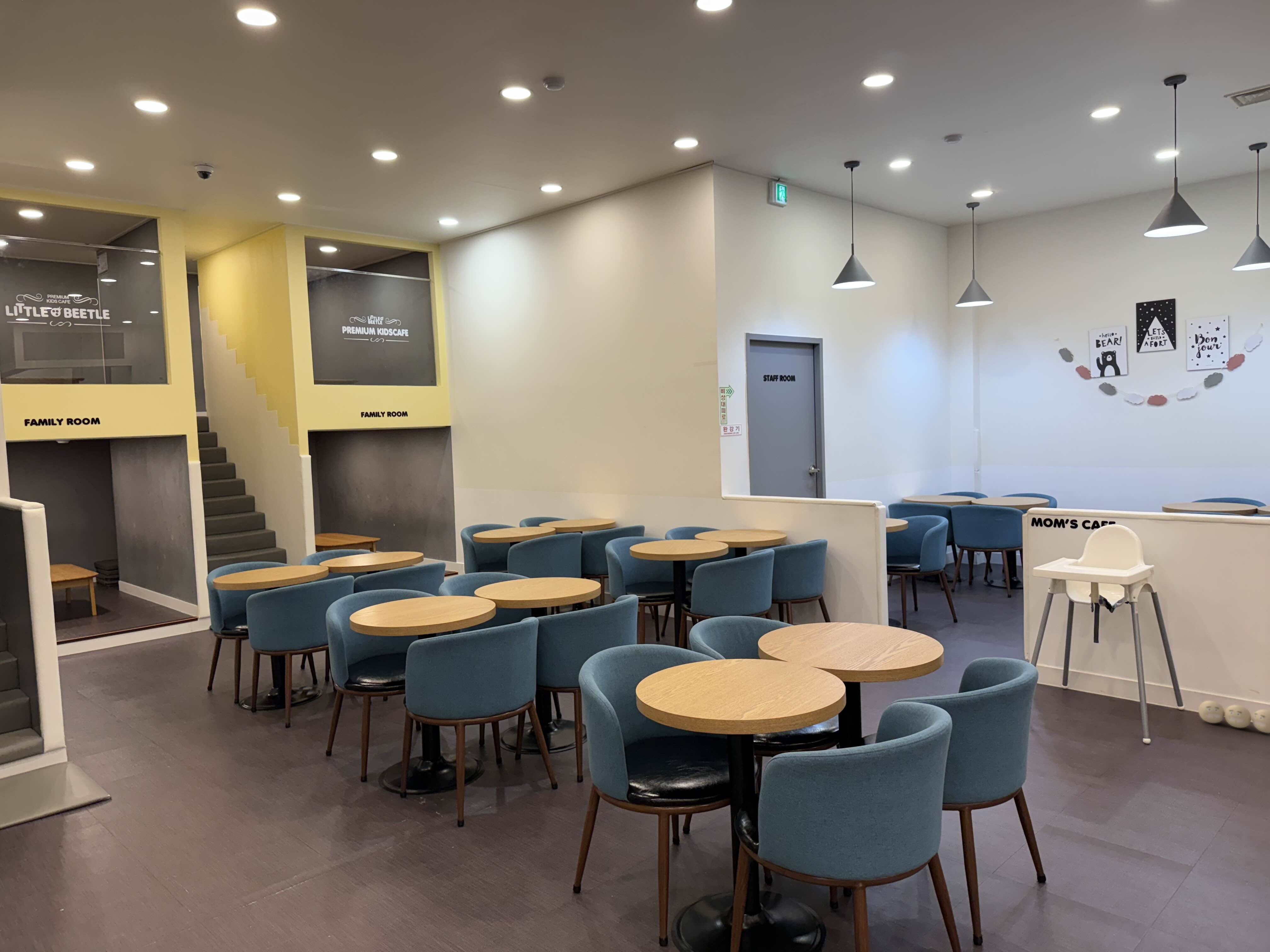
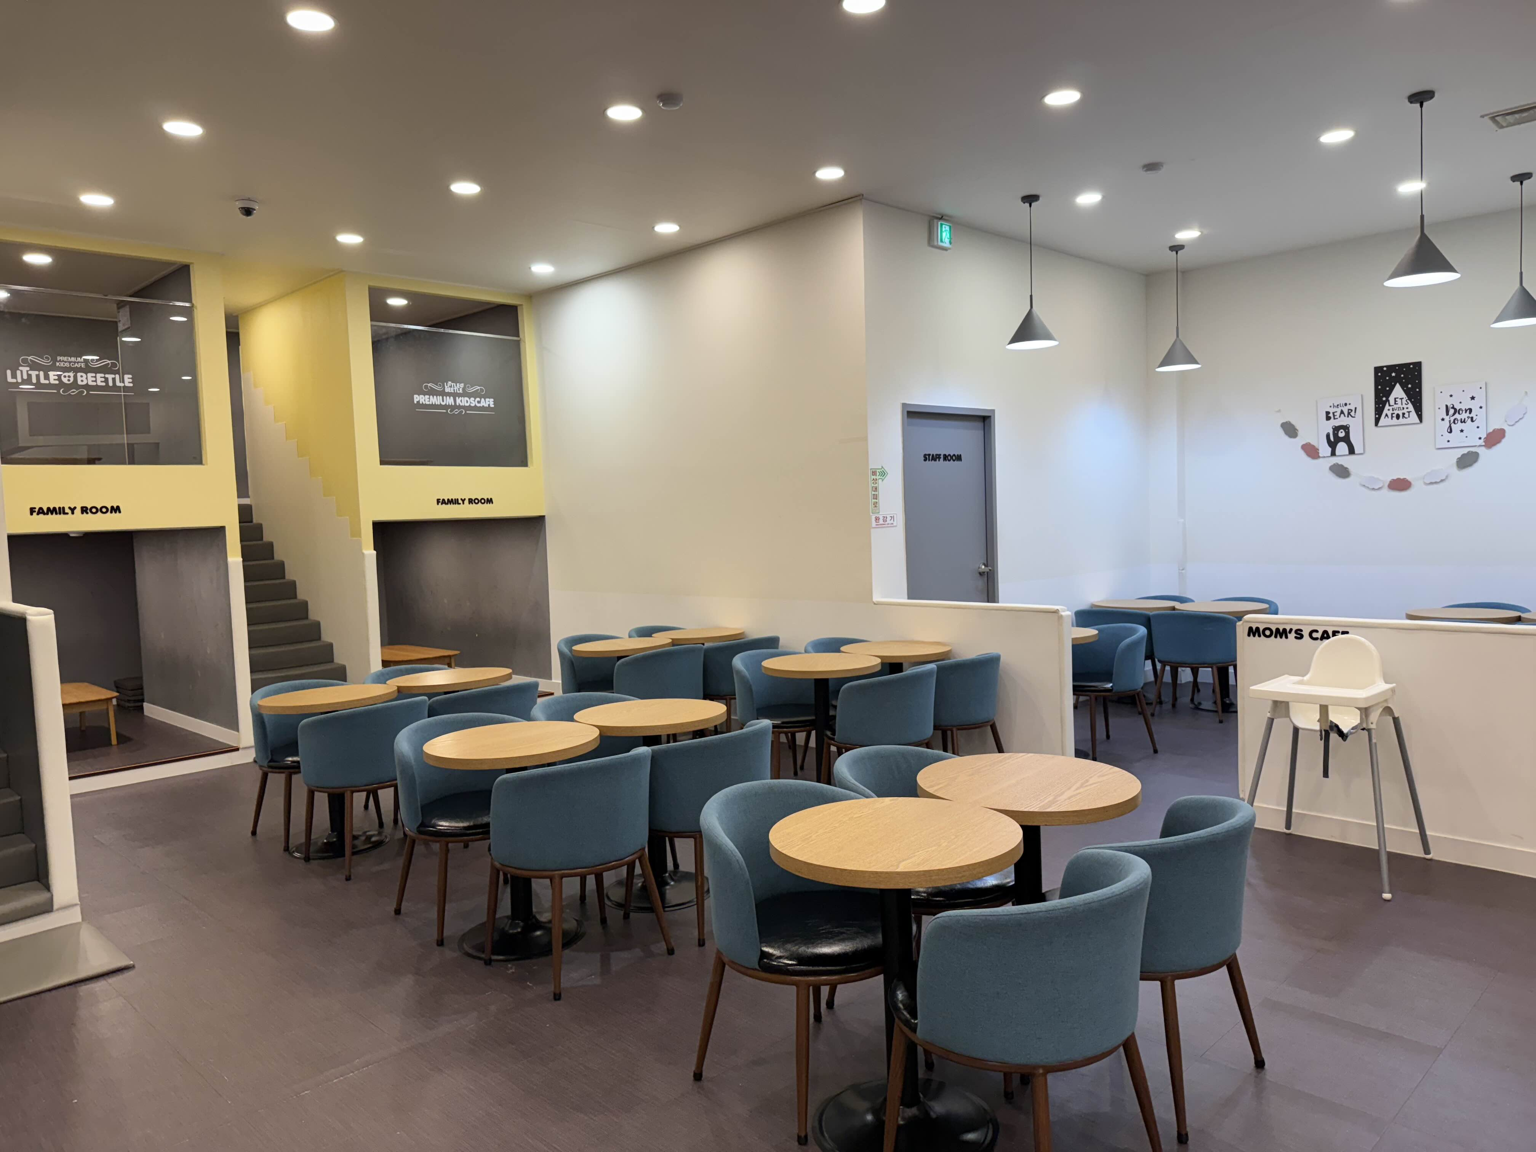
- ball (1238, 716)
